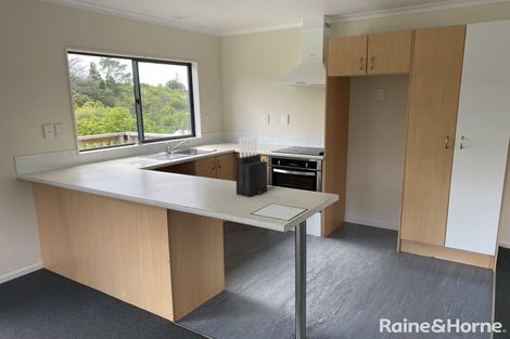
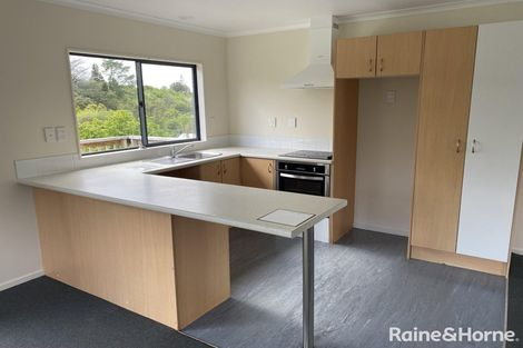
- knife block (253, 166)
